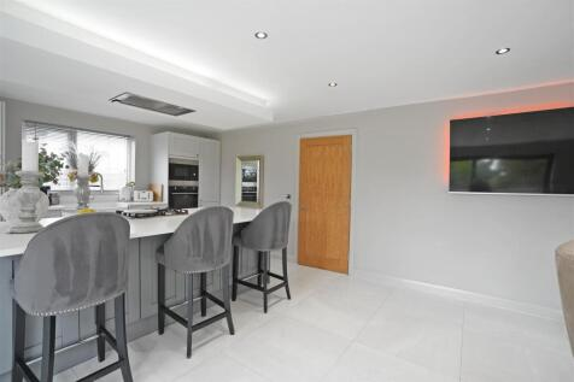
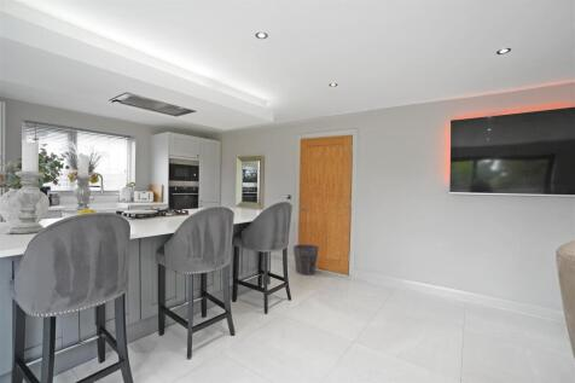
+ waste bin (306, 259)
